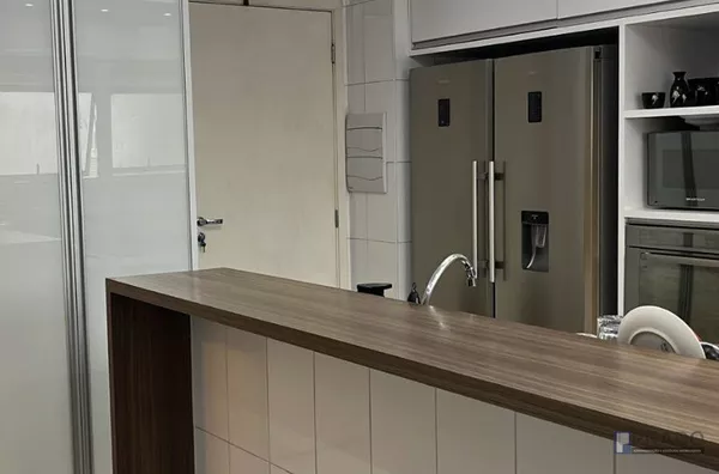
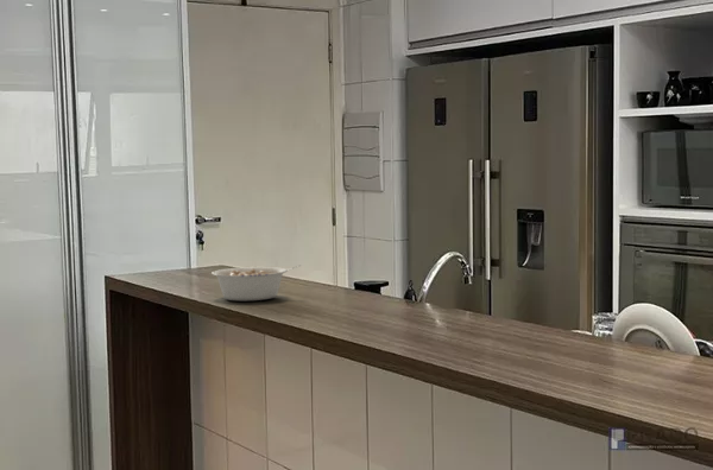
+ legume (253, 281)
